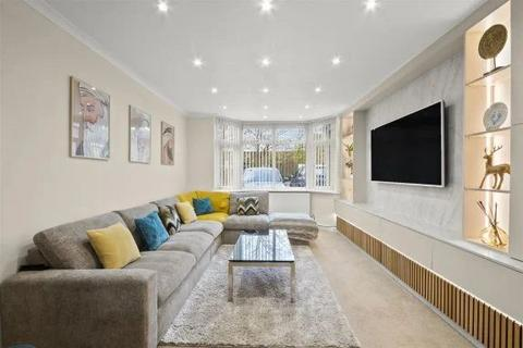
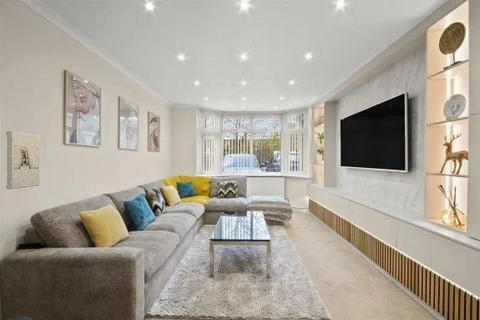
+ wall sculpture (24, 160)
